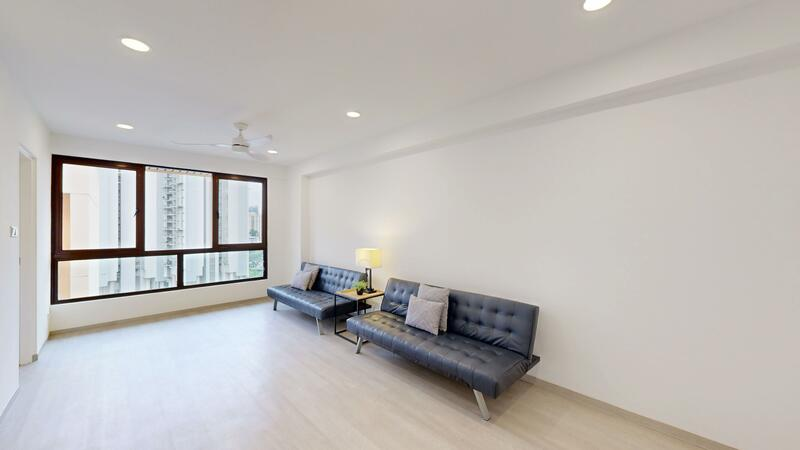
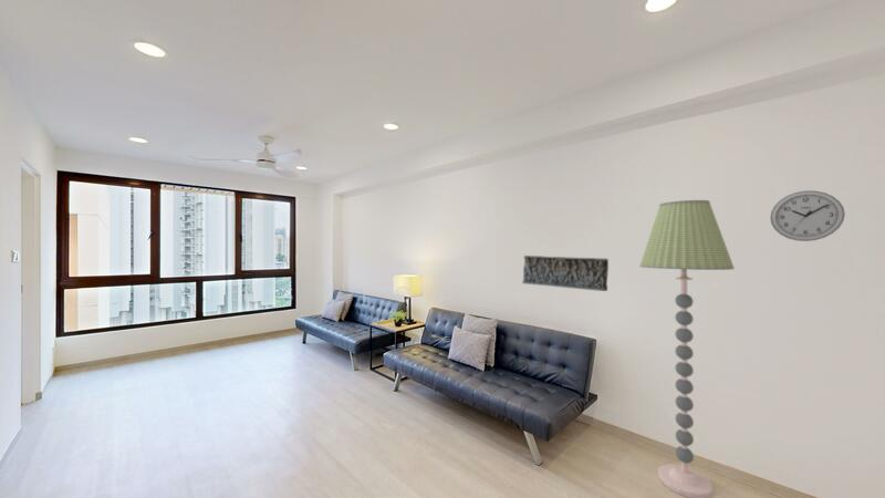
+ floor lamp (684, 342)
+ wall relief (562, 271)
+ wall clock (805, 216)
